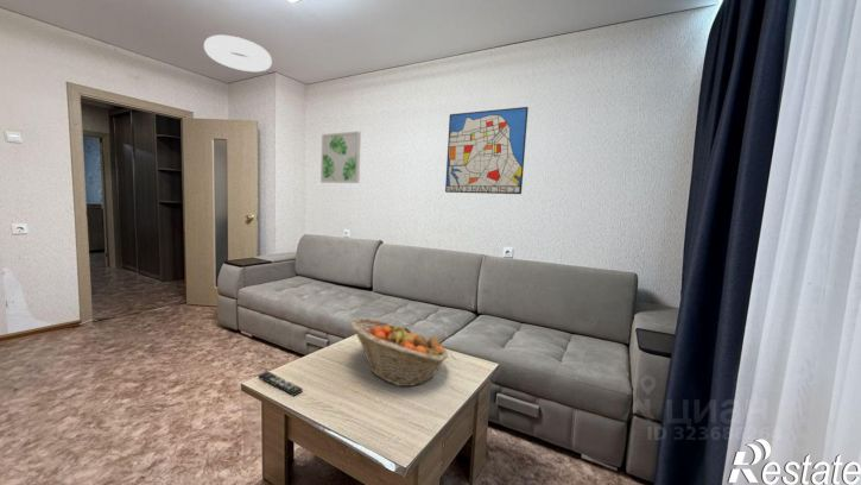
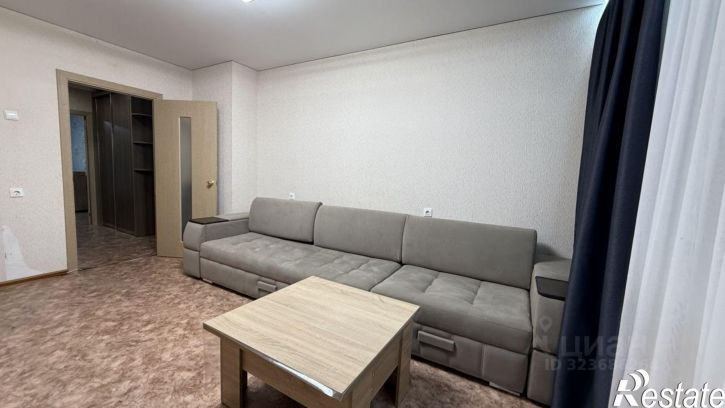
- wall art (340, 158)
- ceiling light (238, 55)
- wall art (483, 152)
- fruit basket (398, 345)
- remote control (279, 382)
